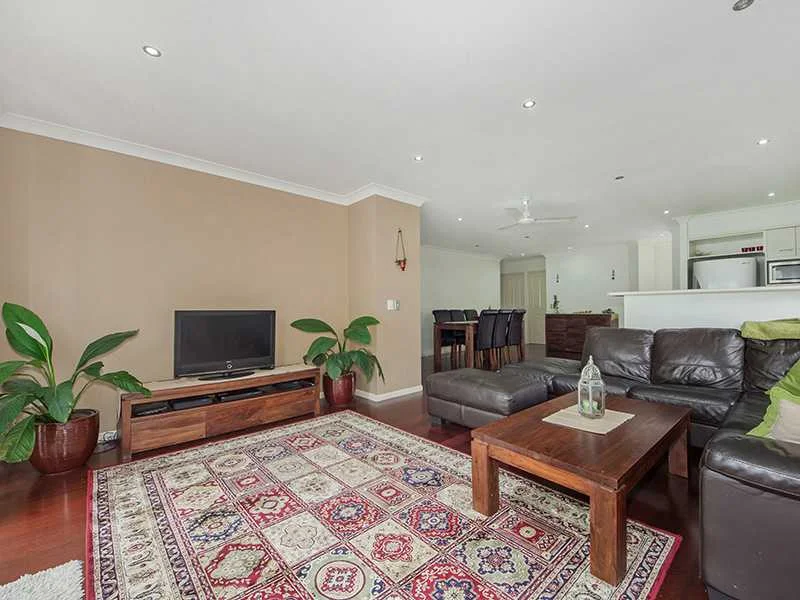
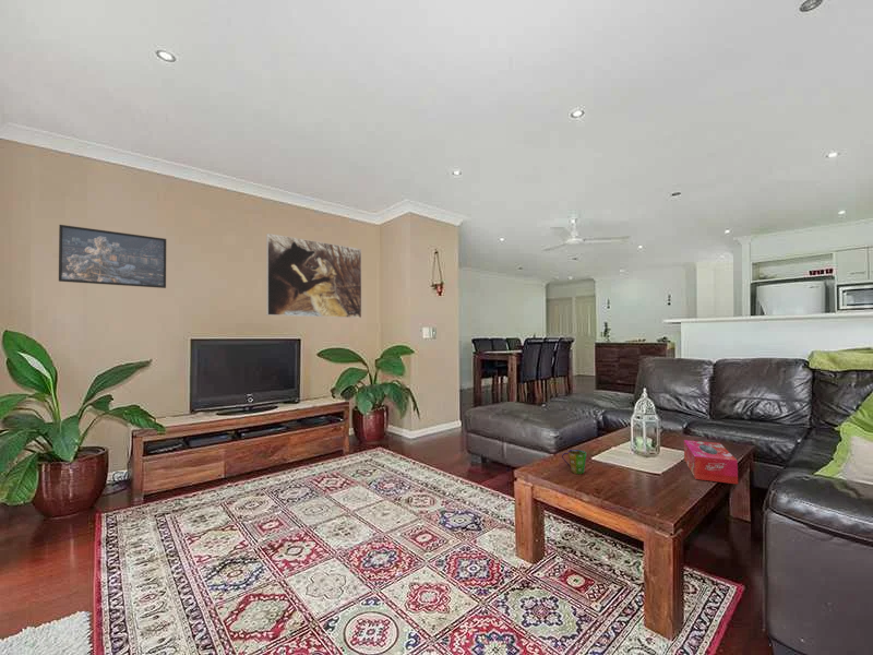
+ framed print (318, 278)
+ tissue box (708, 460)
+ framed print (116, 258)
+ cup (574, 462)
